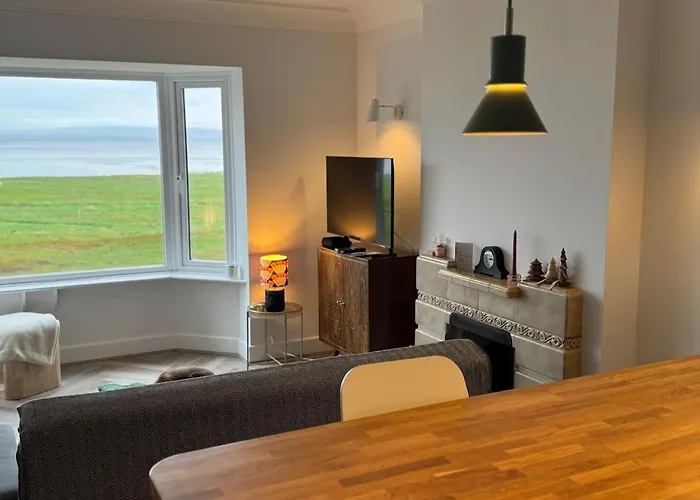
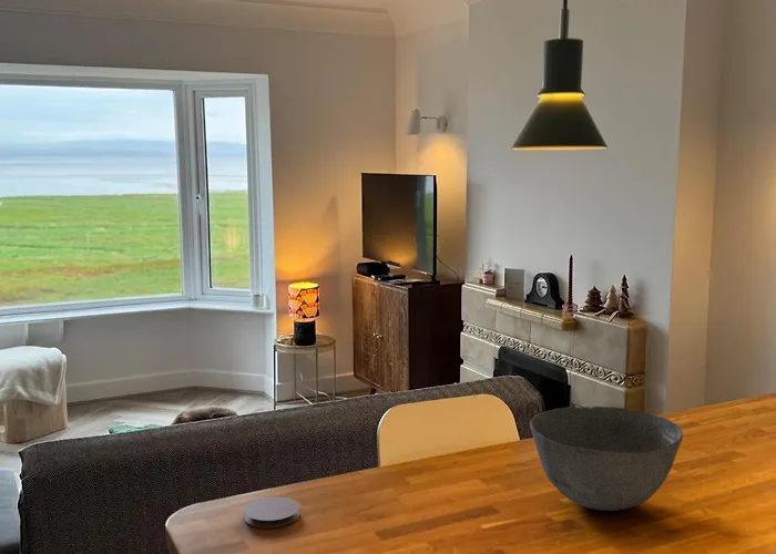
+ bowl (602, 464)
+ coaster (272, 512)
